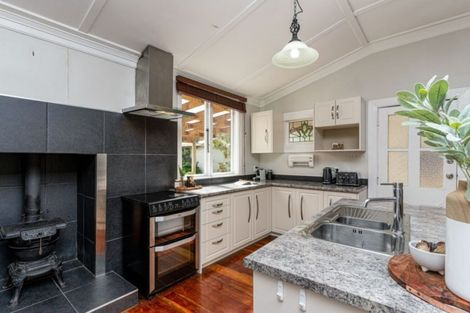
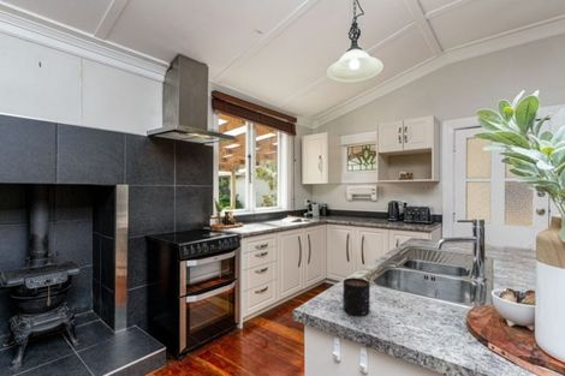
+ mug (353, 298)
